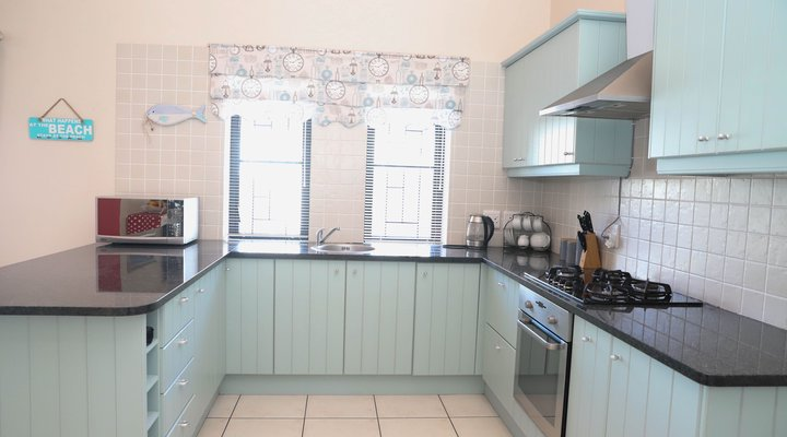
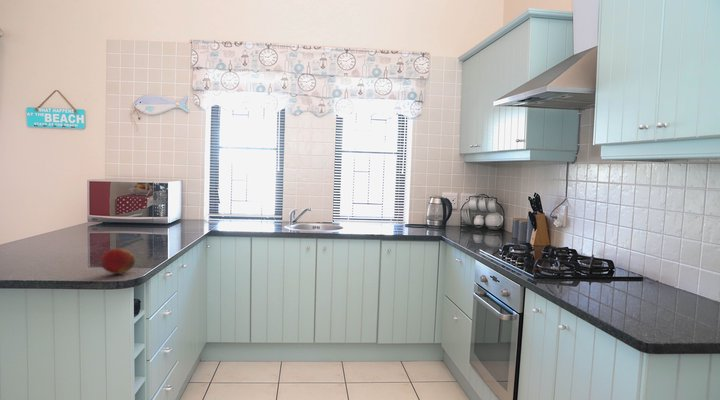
+ fruit (118, 260)
